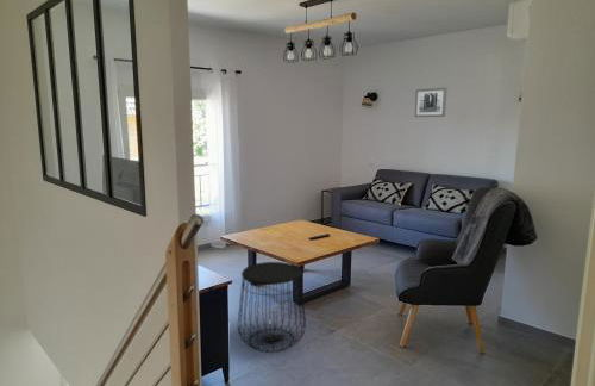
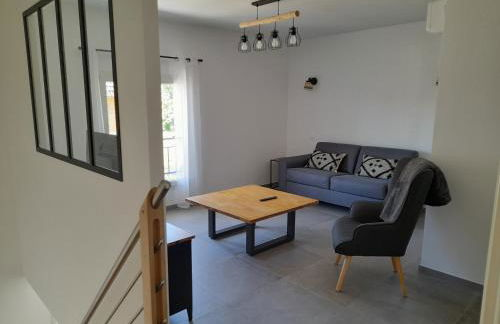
- wall art (430, 102)
- side table (269, 305)
